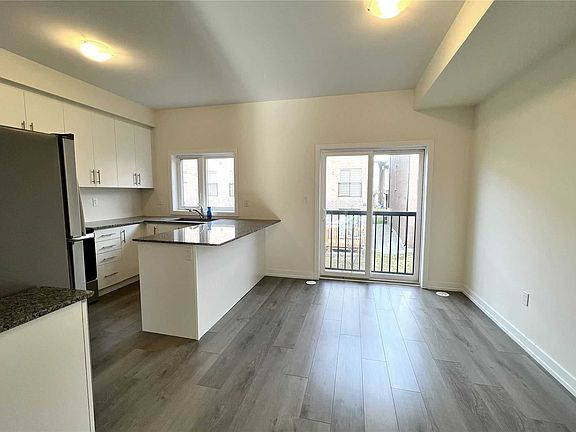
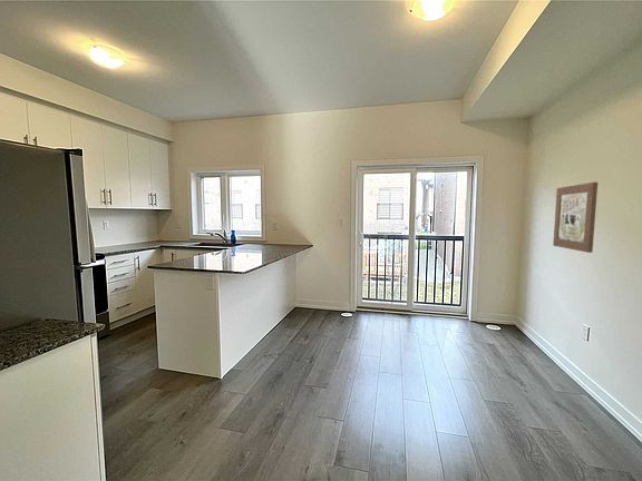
+ wall art (573, 217)
